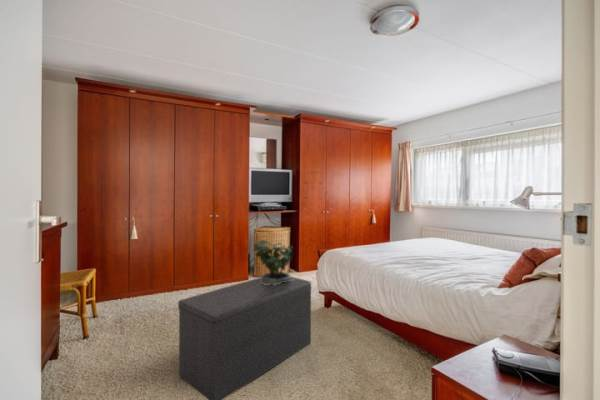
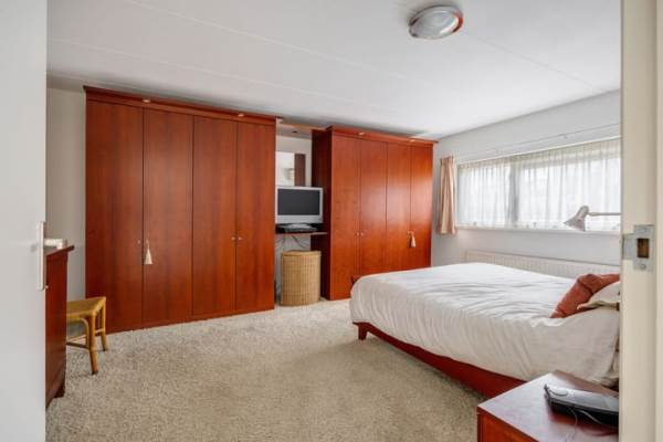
- bench (251, 323)
- potted plant (273, 258)
